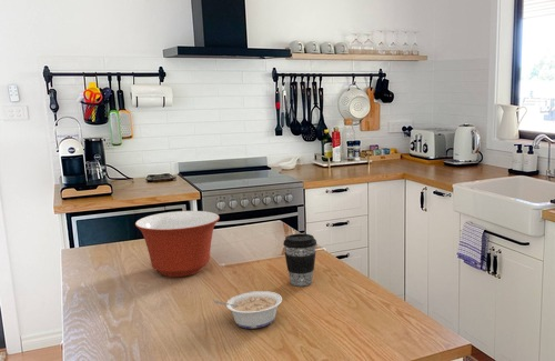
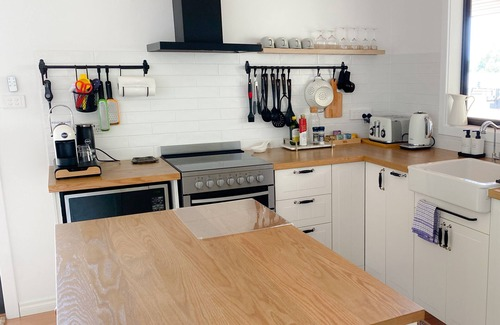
- mixing bowl (179, 244)
- legume (252, 309)
- coffee cup (300, 260)
